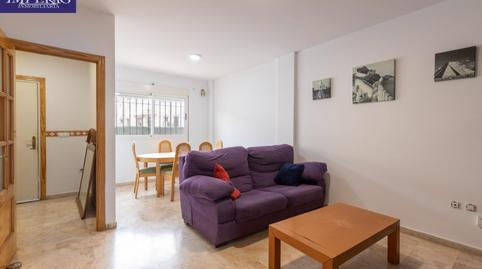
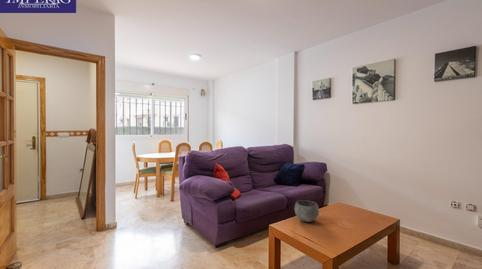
+ bowl (306, 211)
